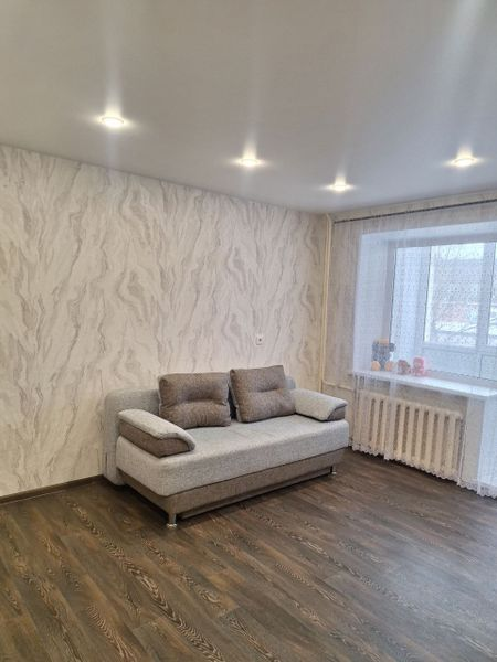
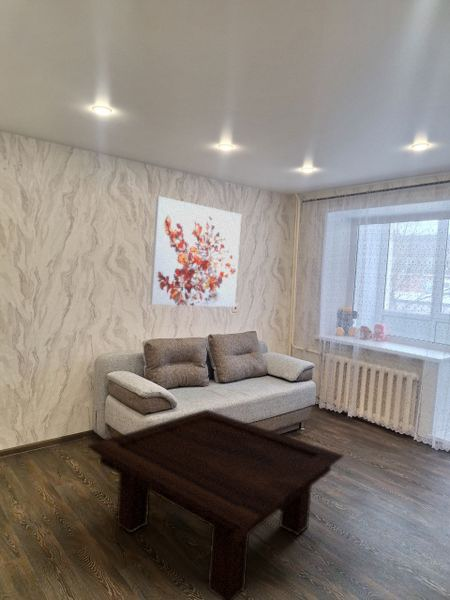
+ wall art (198, 256)
+ coffee table (216, 488)
